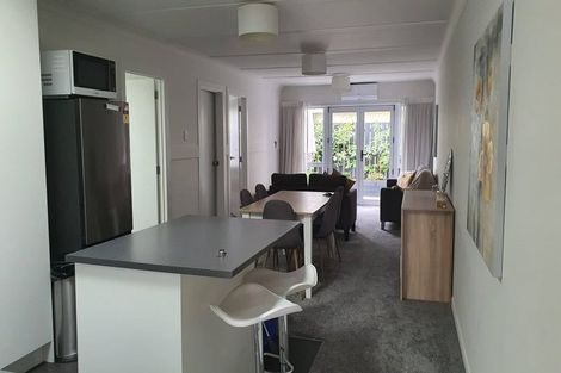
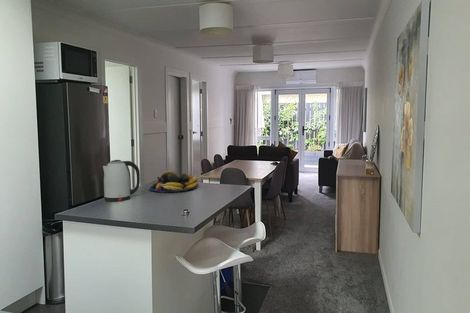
+ kettle (121, 179)
+ fruit bowl (173, 179)
